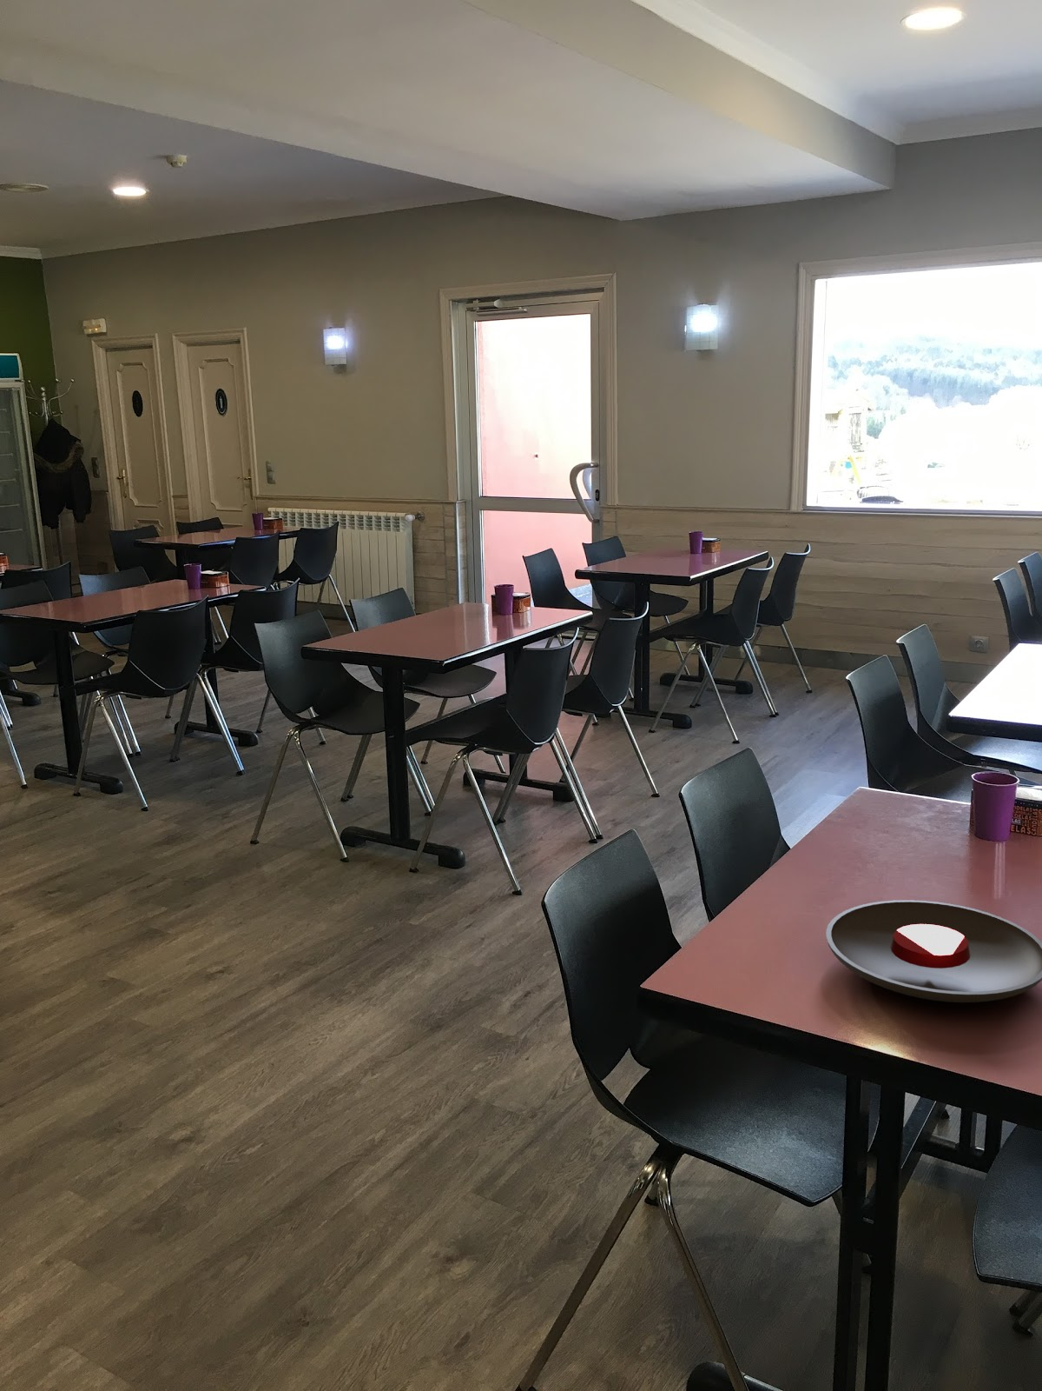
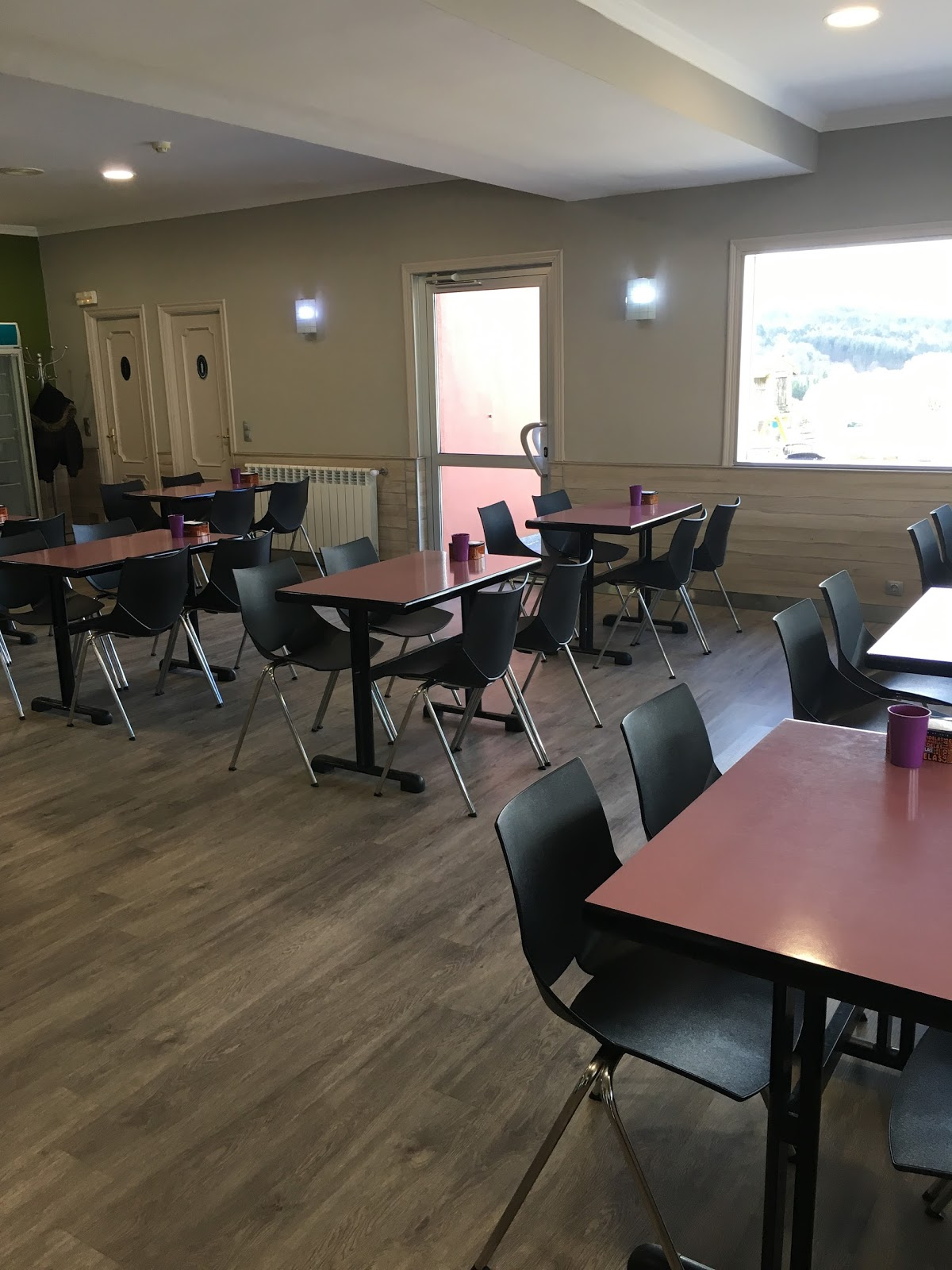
- plate (934, 954)
